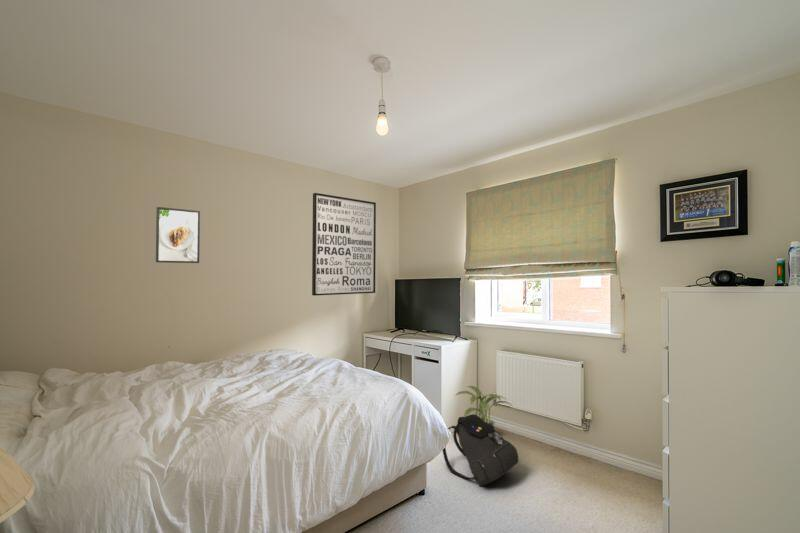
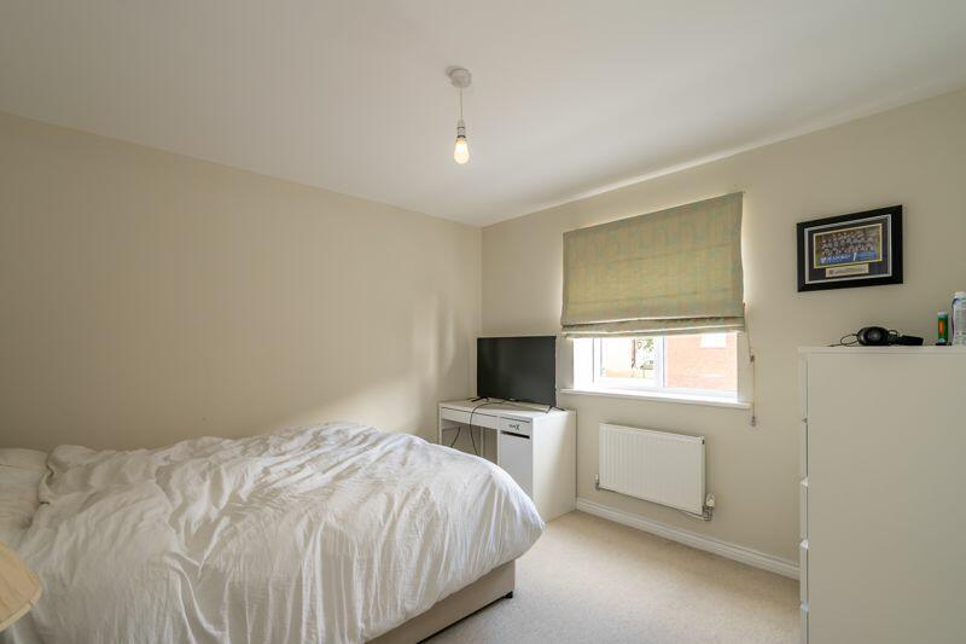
- backpack (478, 446)
- wall art (345, 246)
- potted plant (483, 413)
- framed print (178, 235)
